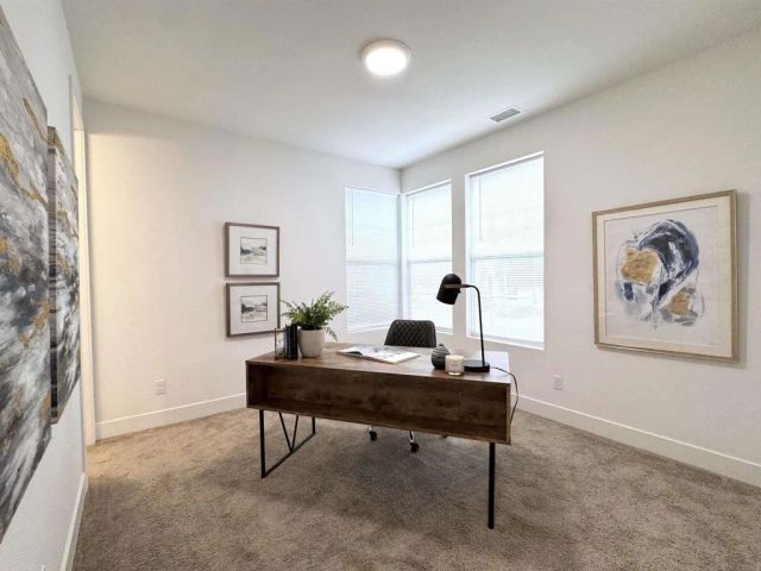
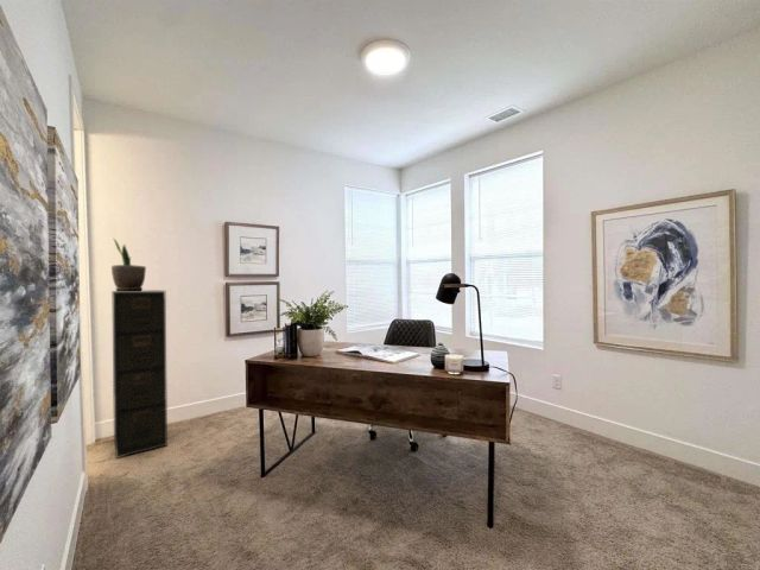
+ potted plant (128, 265)
+ filing cabinet (139, 366)
